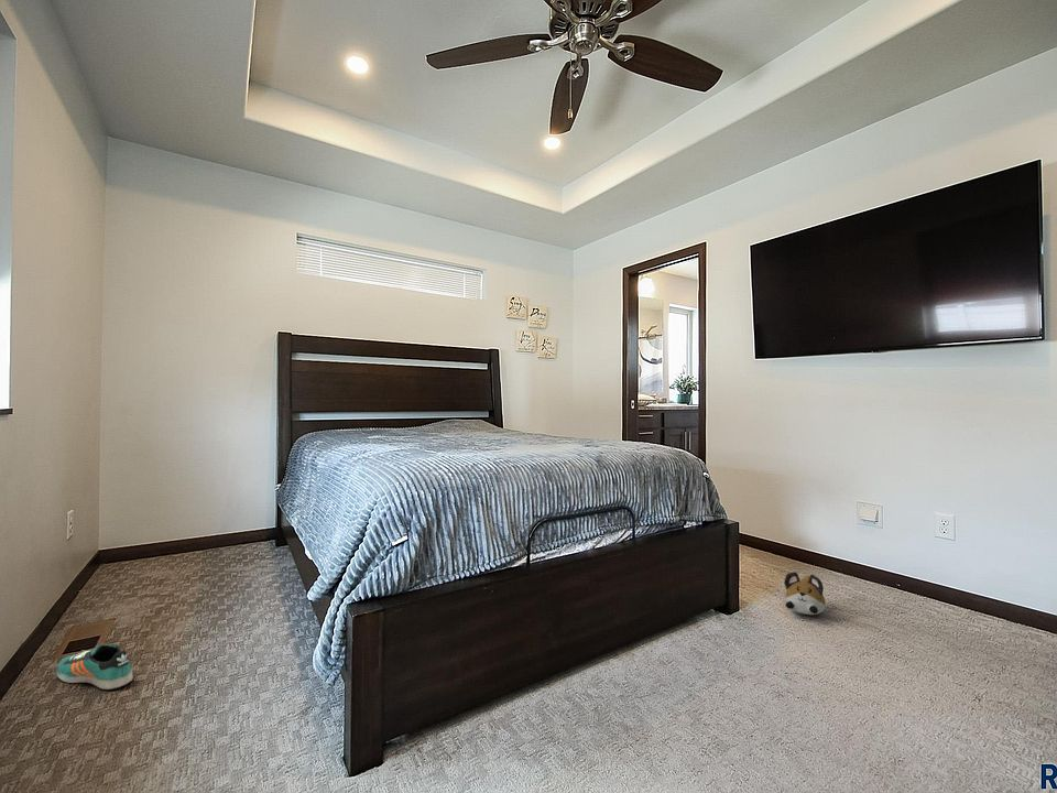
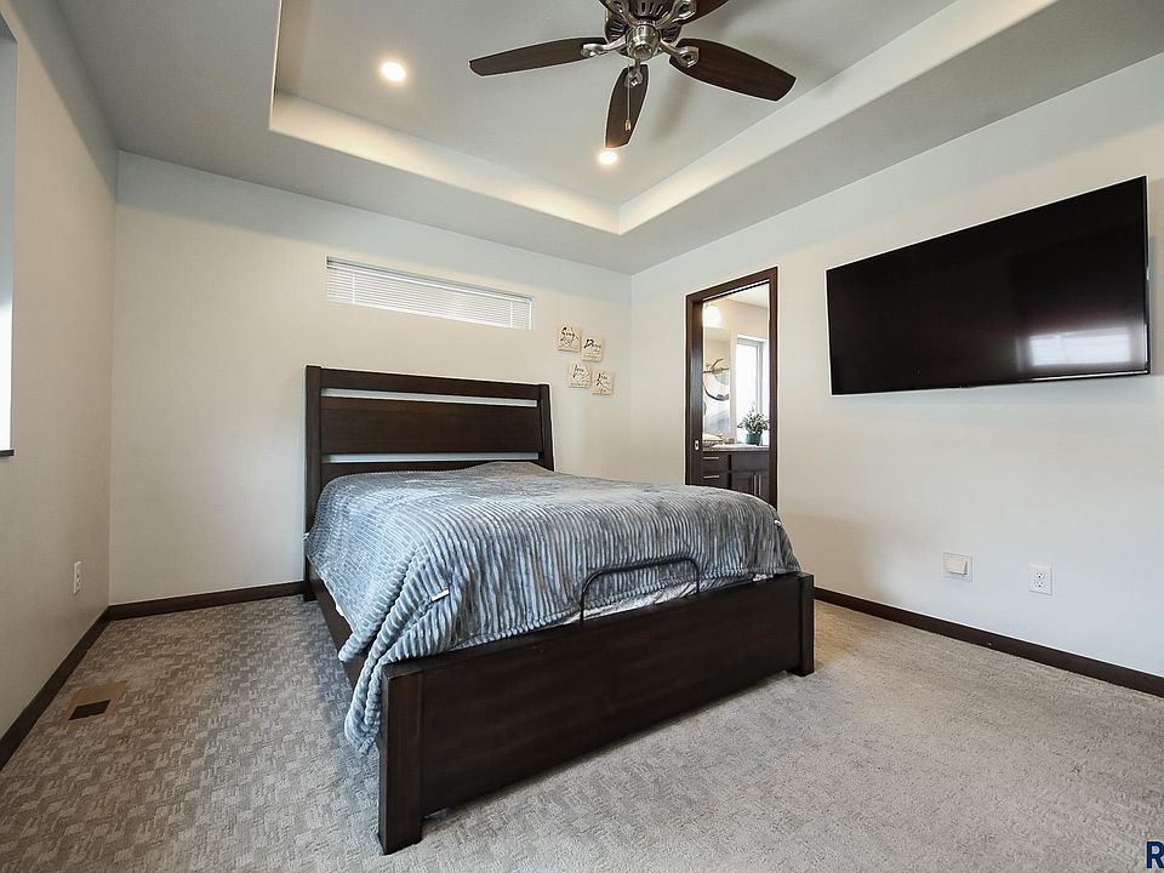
- sneaker (96, 660)
- plush toy (806, 590)
